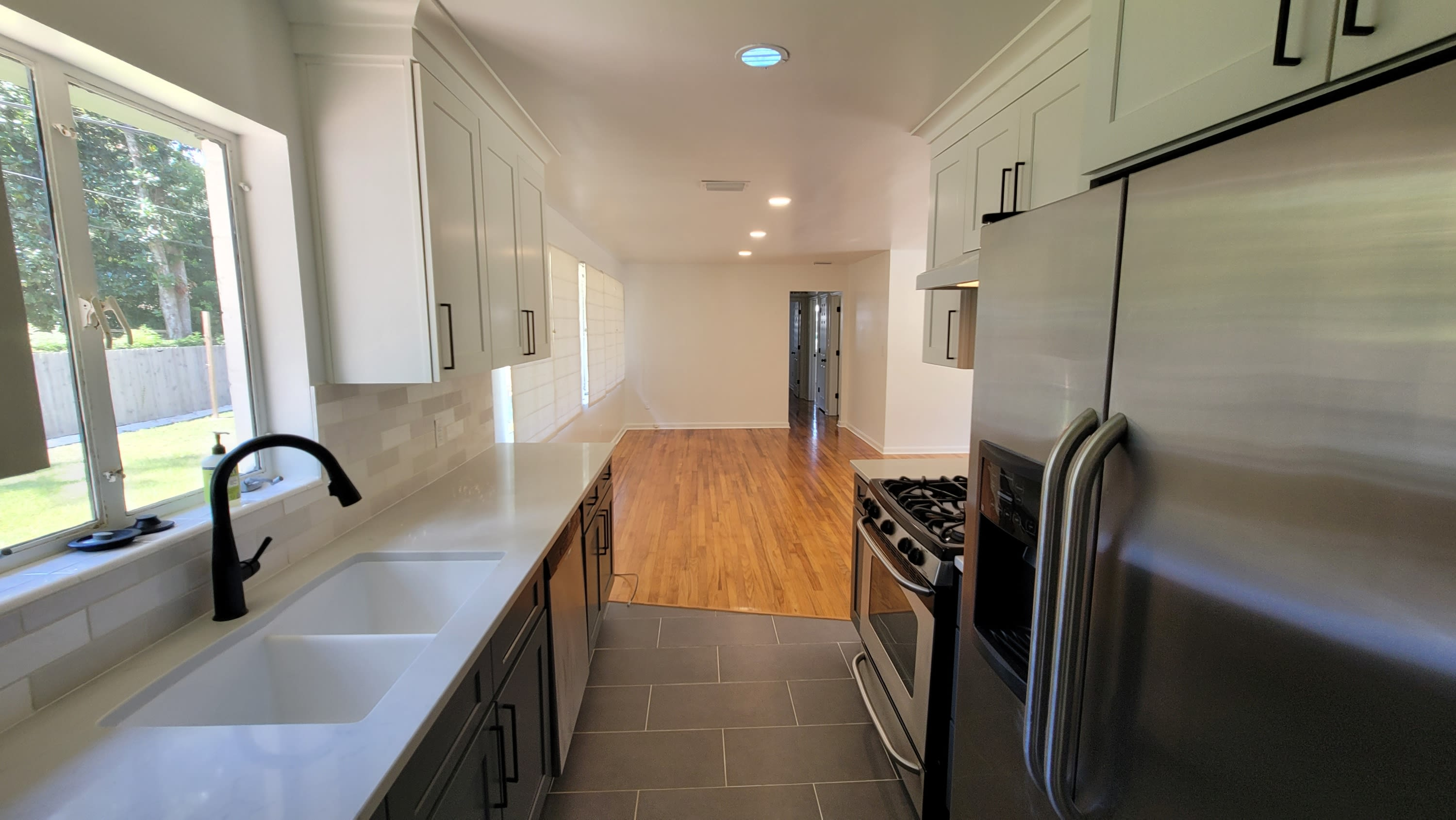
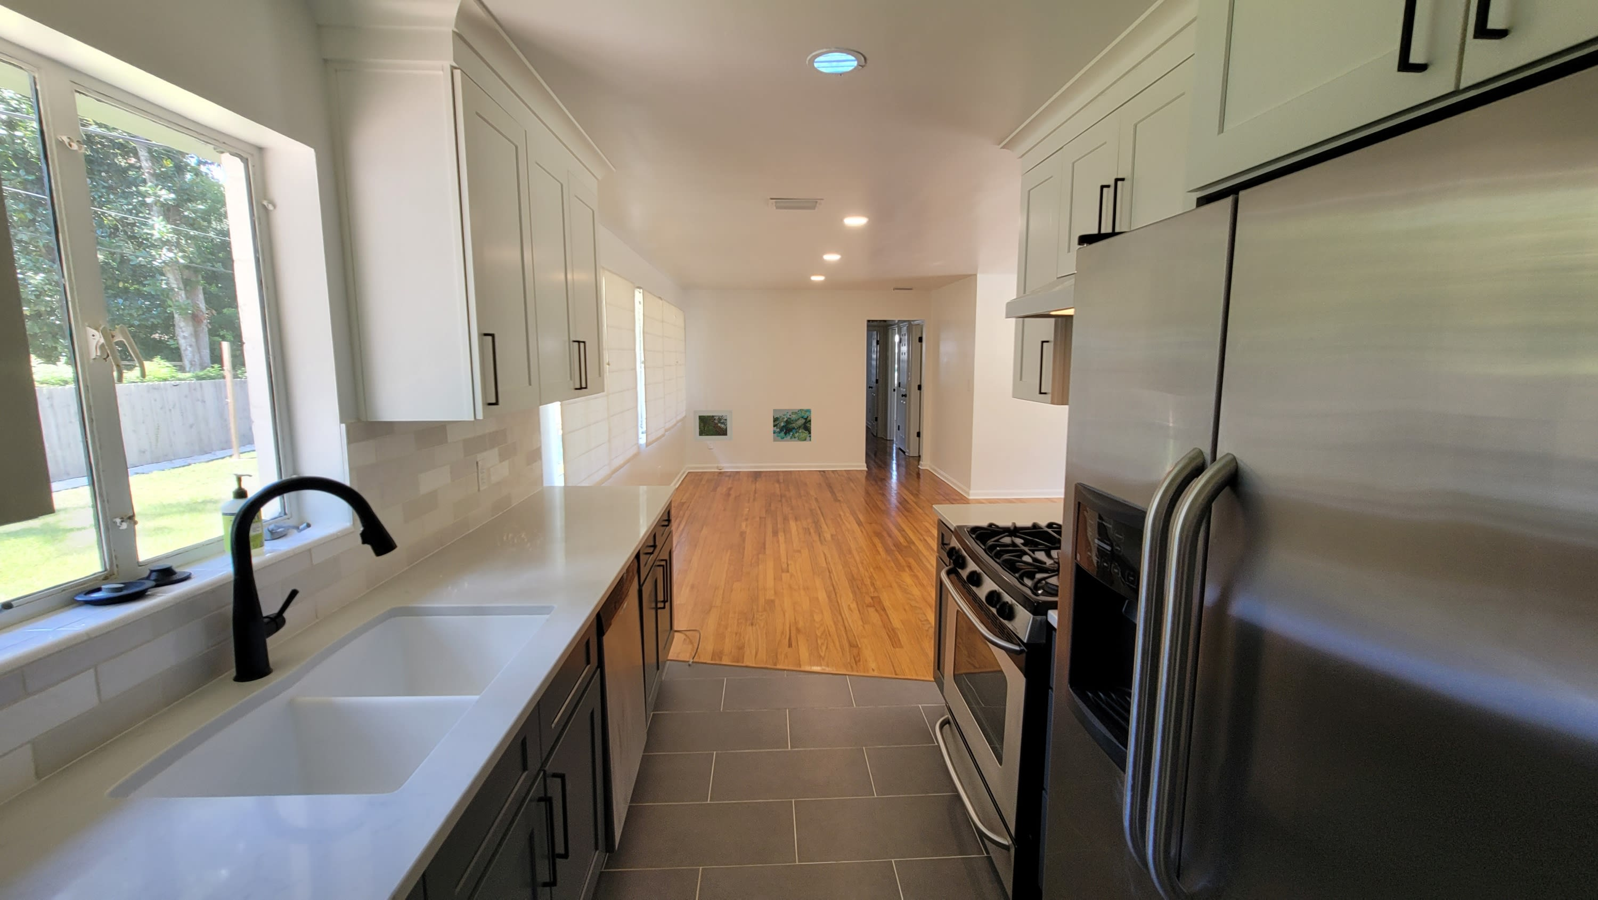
+ wall art (792, 425)
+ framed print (712, 425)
